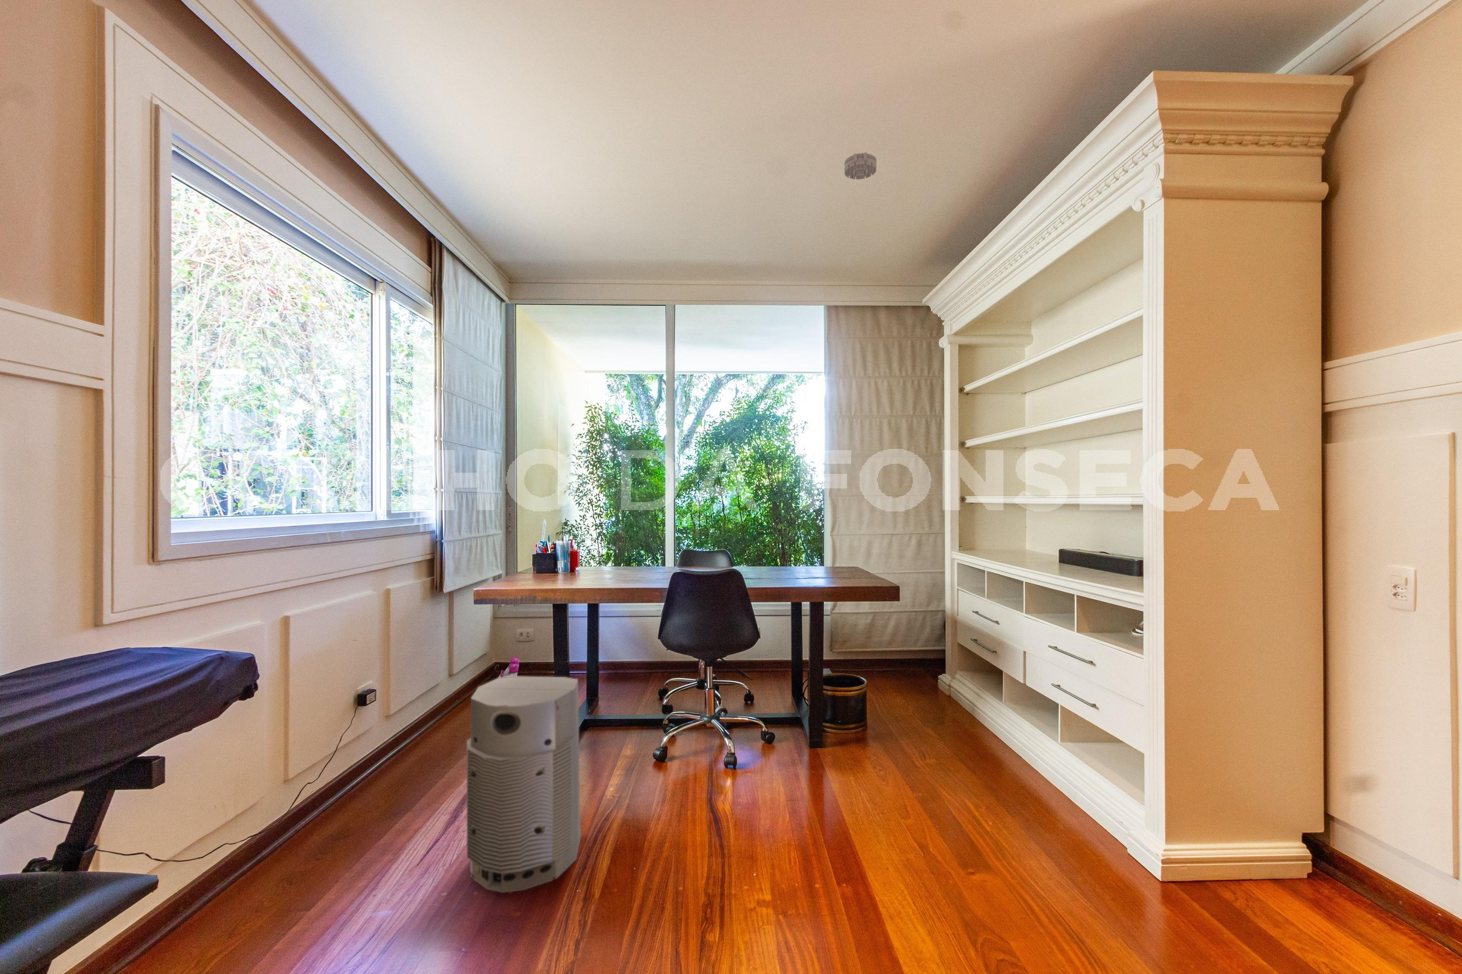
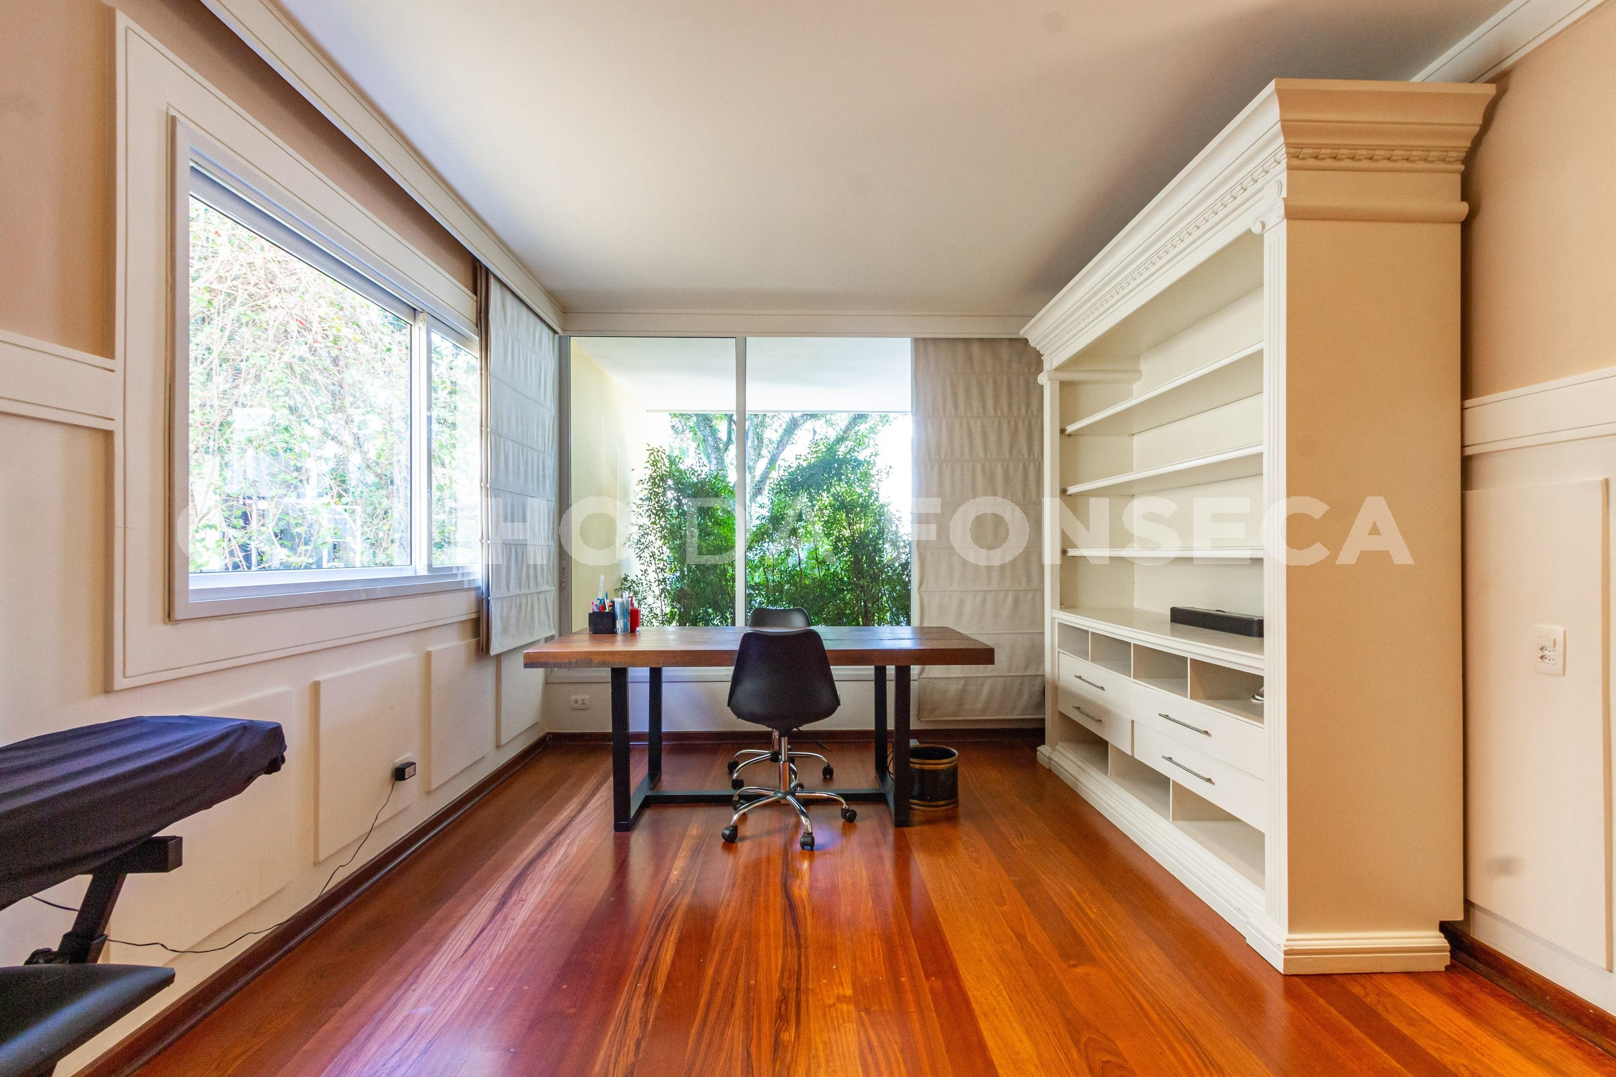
- smoke detector (860, 165)
- boots (516, 676)
- air purifier (524, 774)
